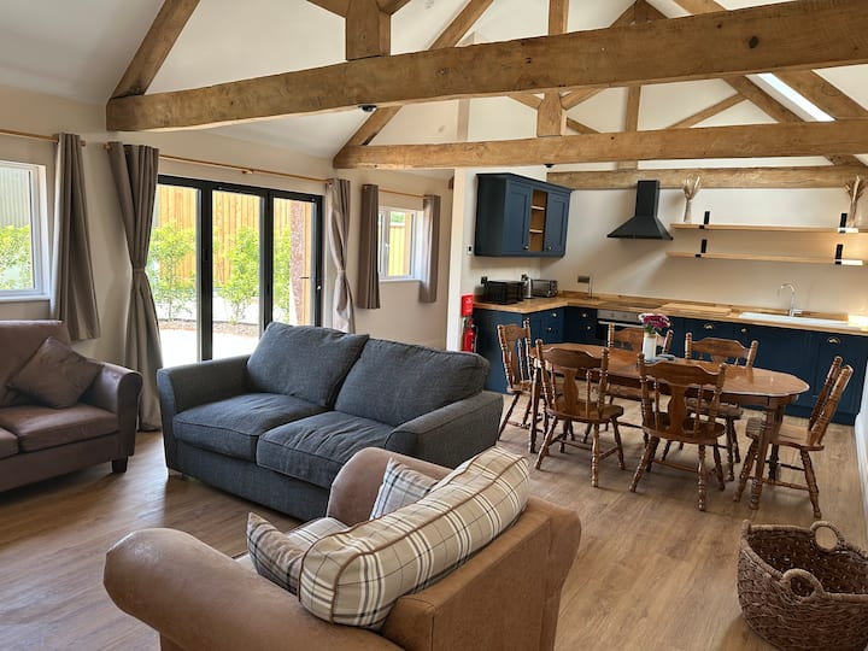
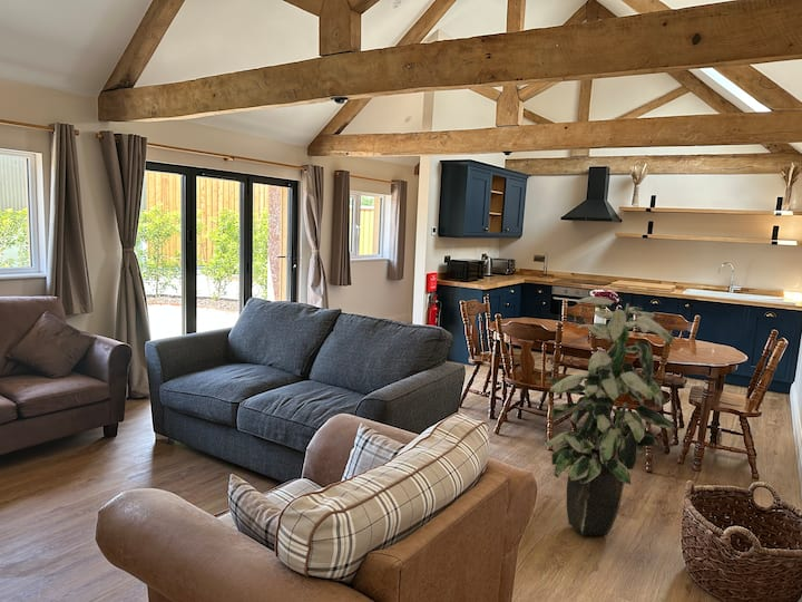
+ indoor plant (602, 414)
